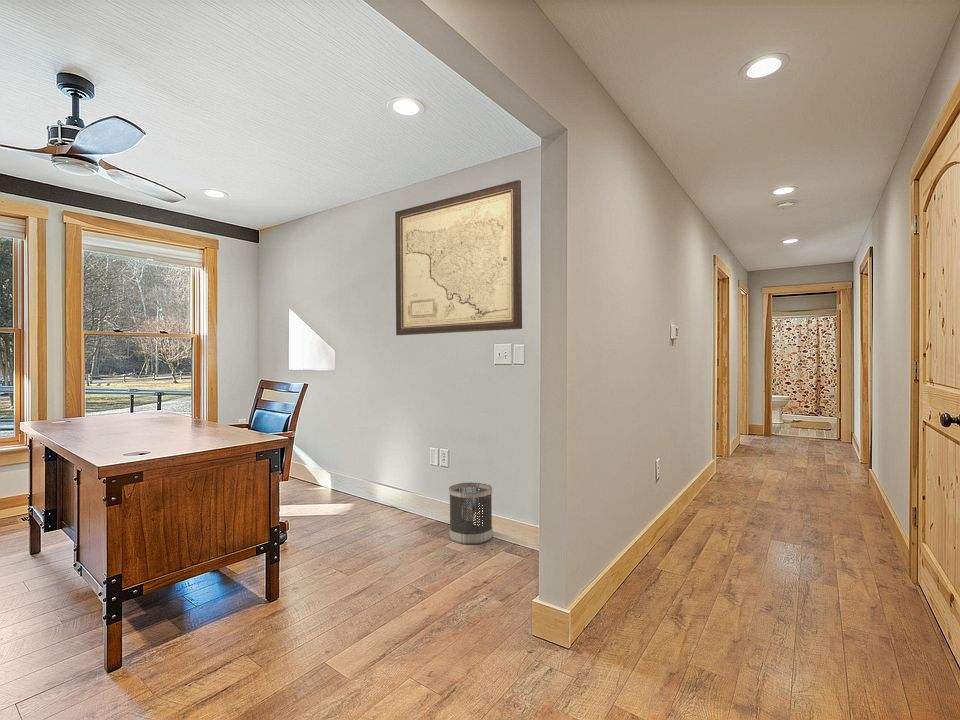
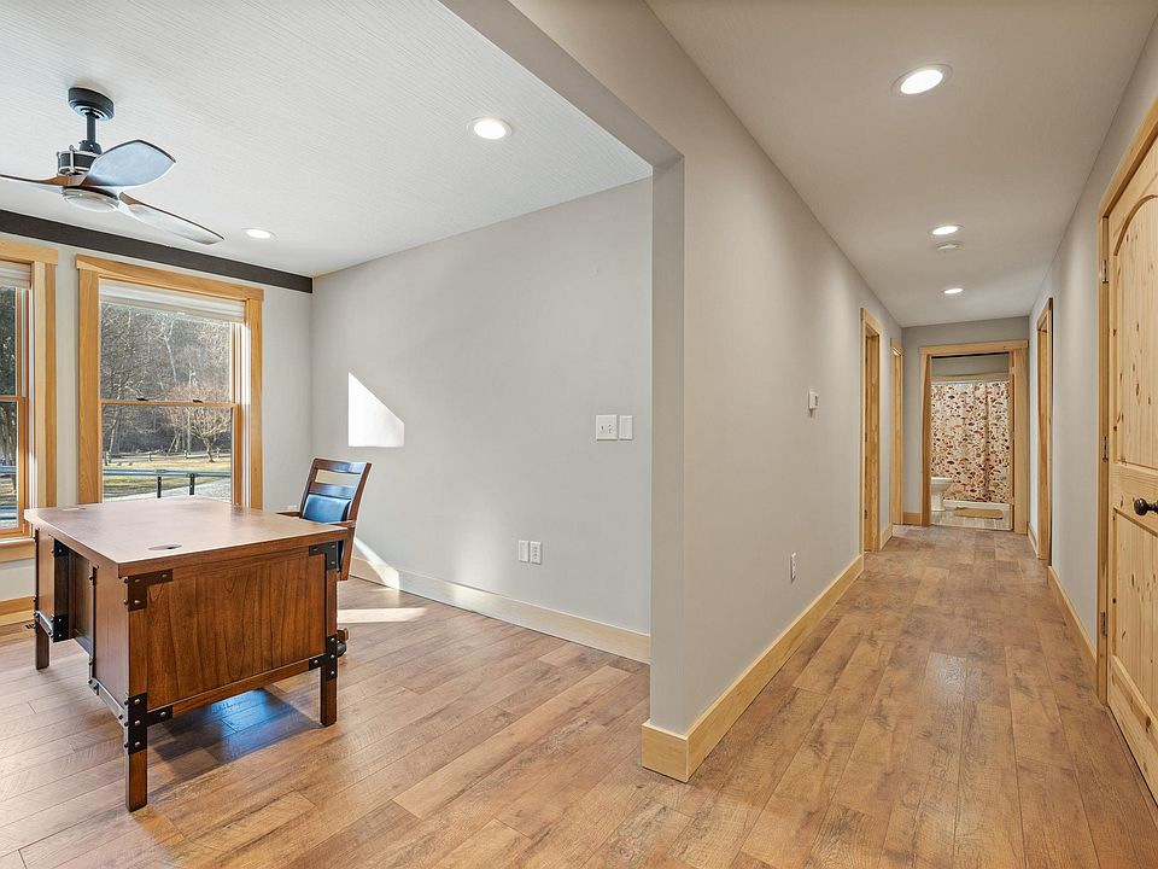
- wastebasket (470, 512)
- wall art (452, 265)
